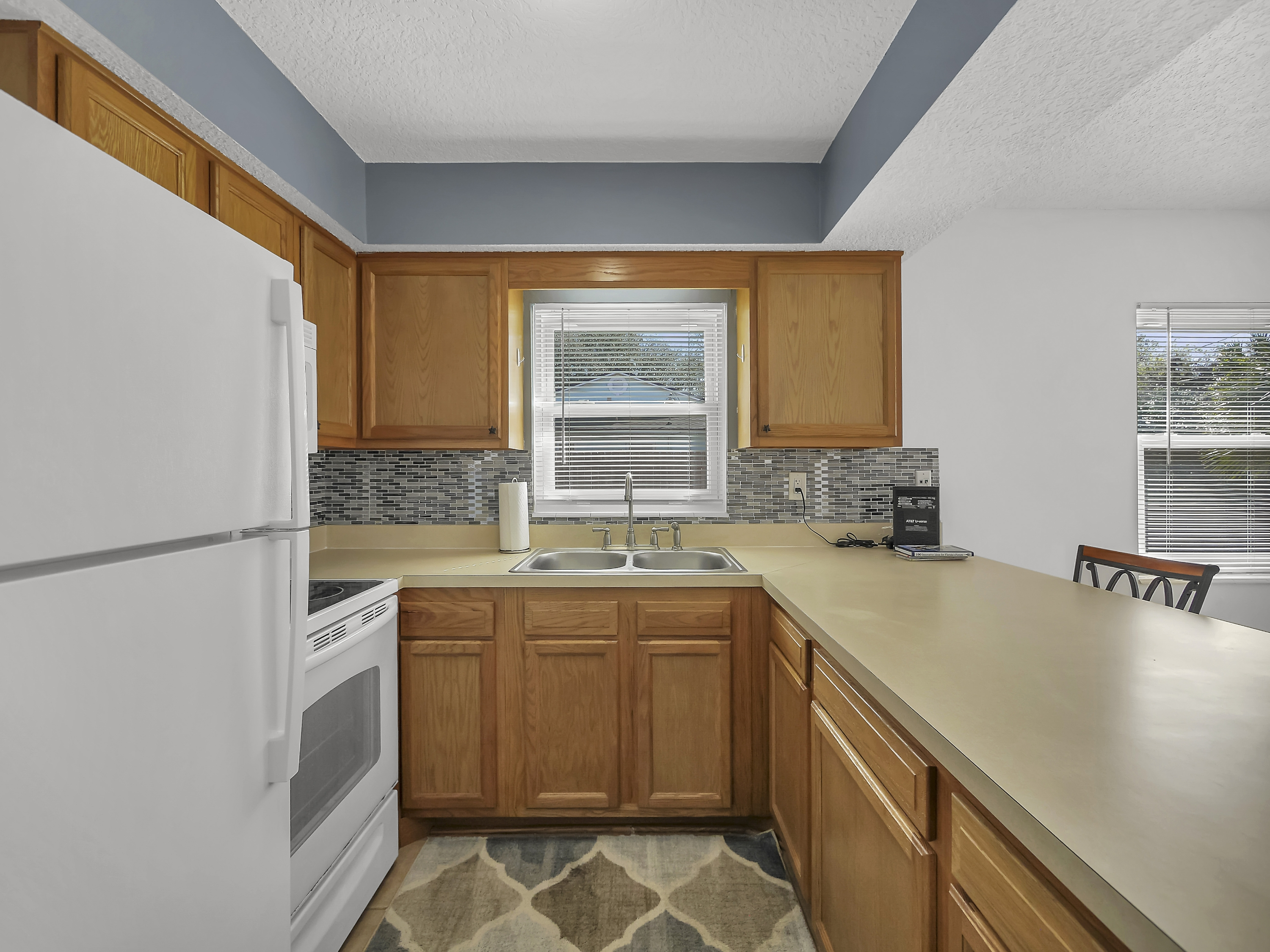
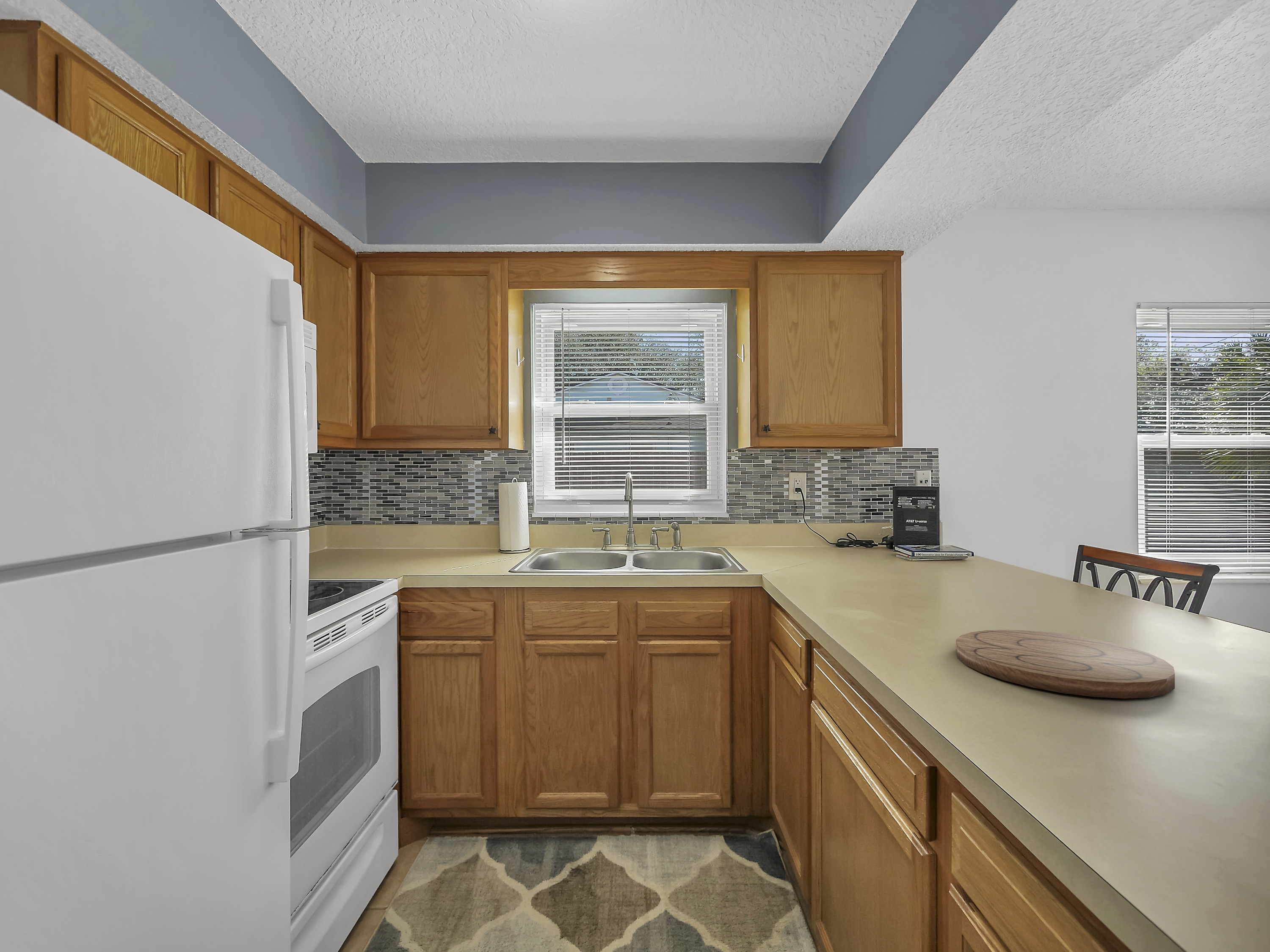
+ cutting board (1056, 659)
